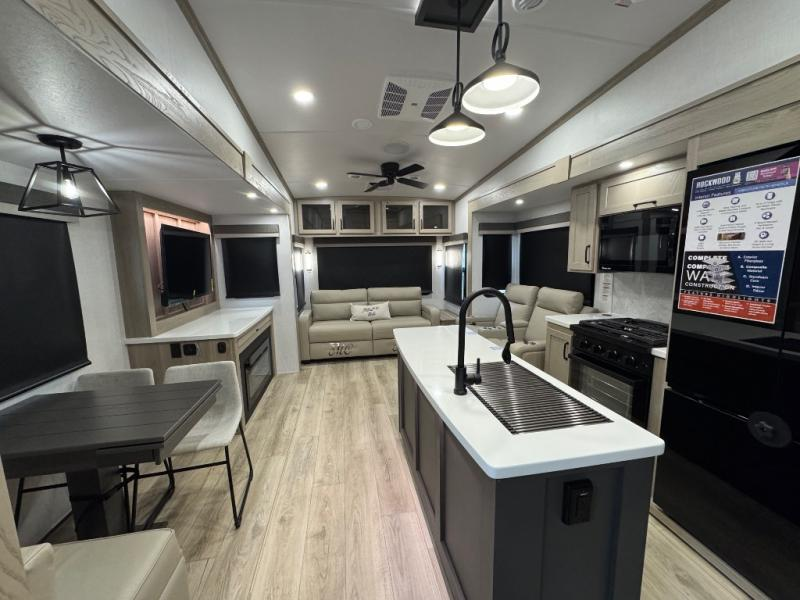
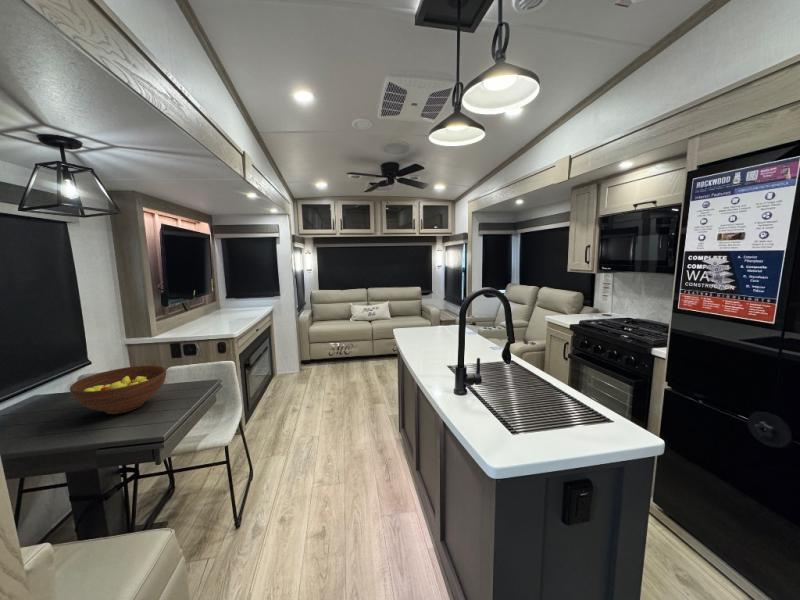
+ fruit bowl (123, 392)
